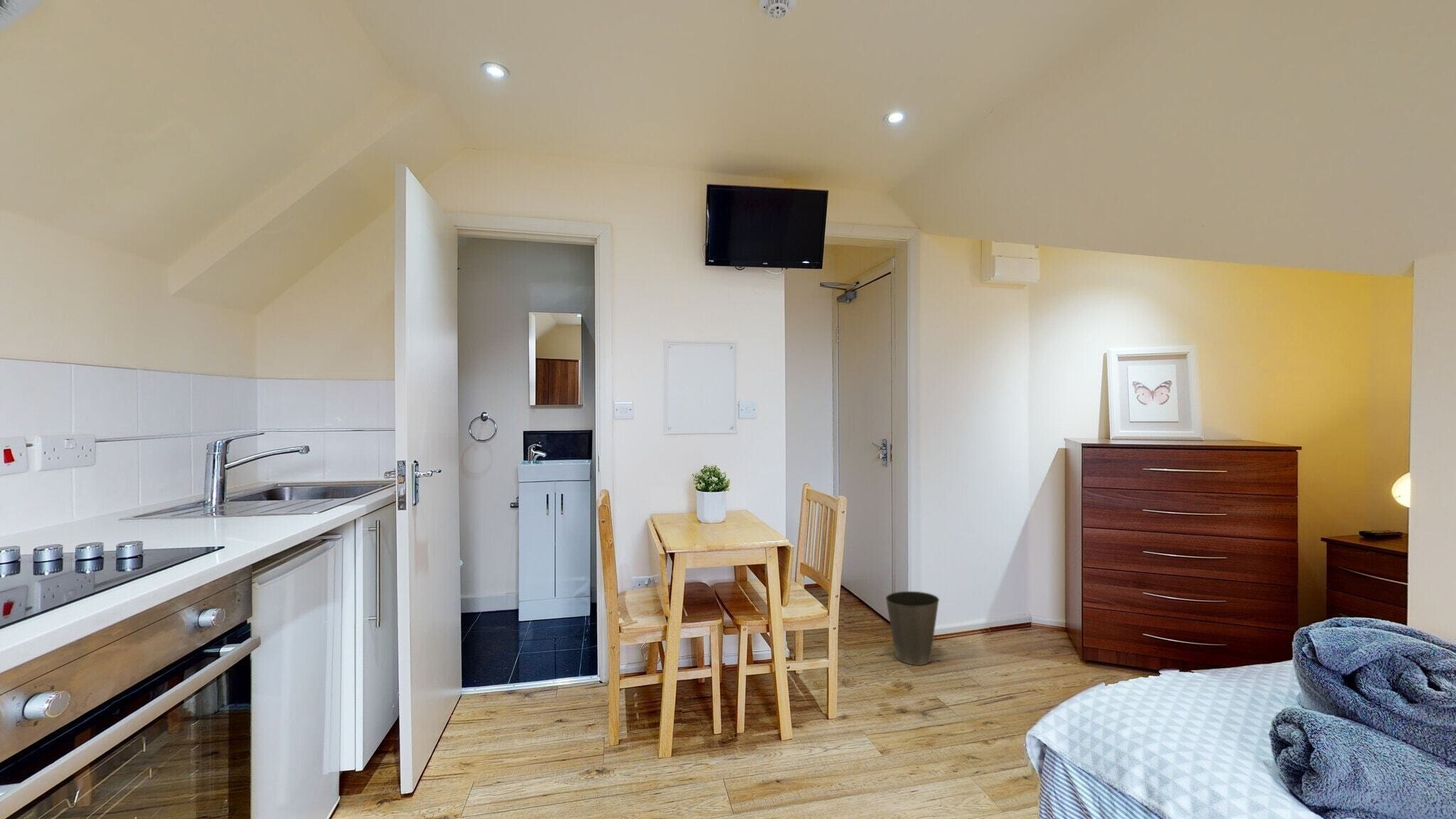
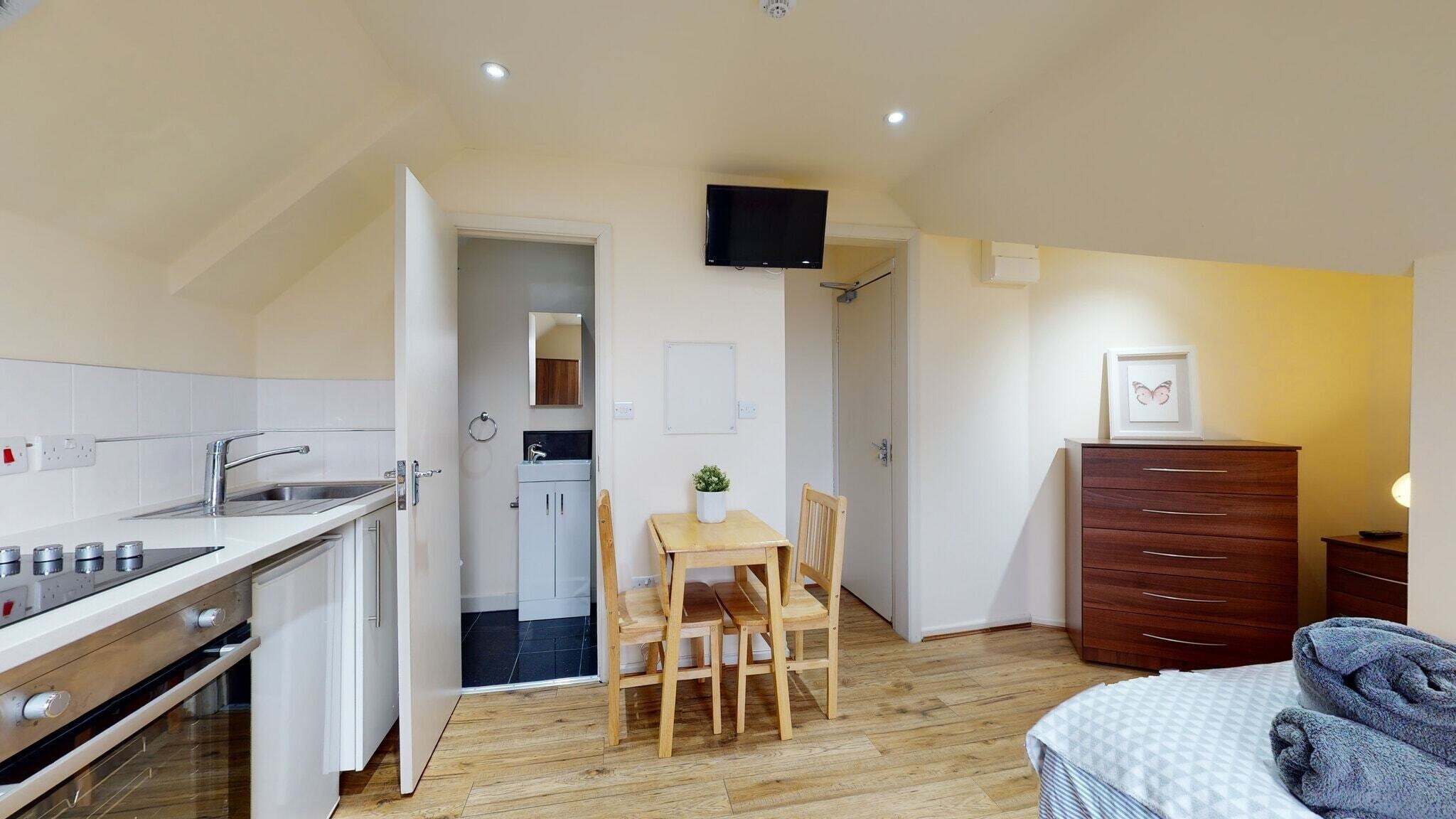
- waste basket (912, 628)
